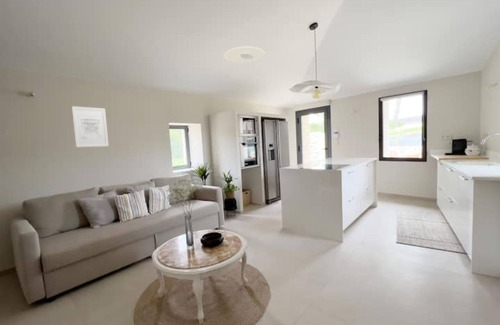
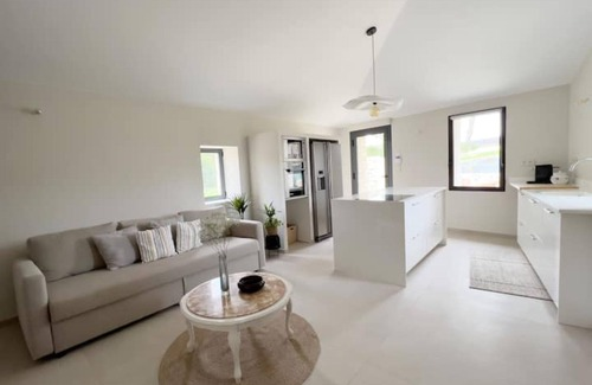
- ceiling light (244, 53)
- wall art (91, 127)
